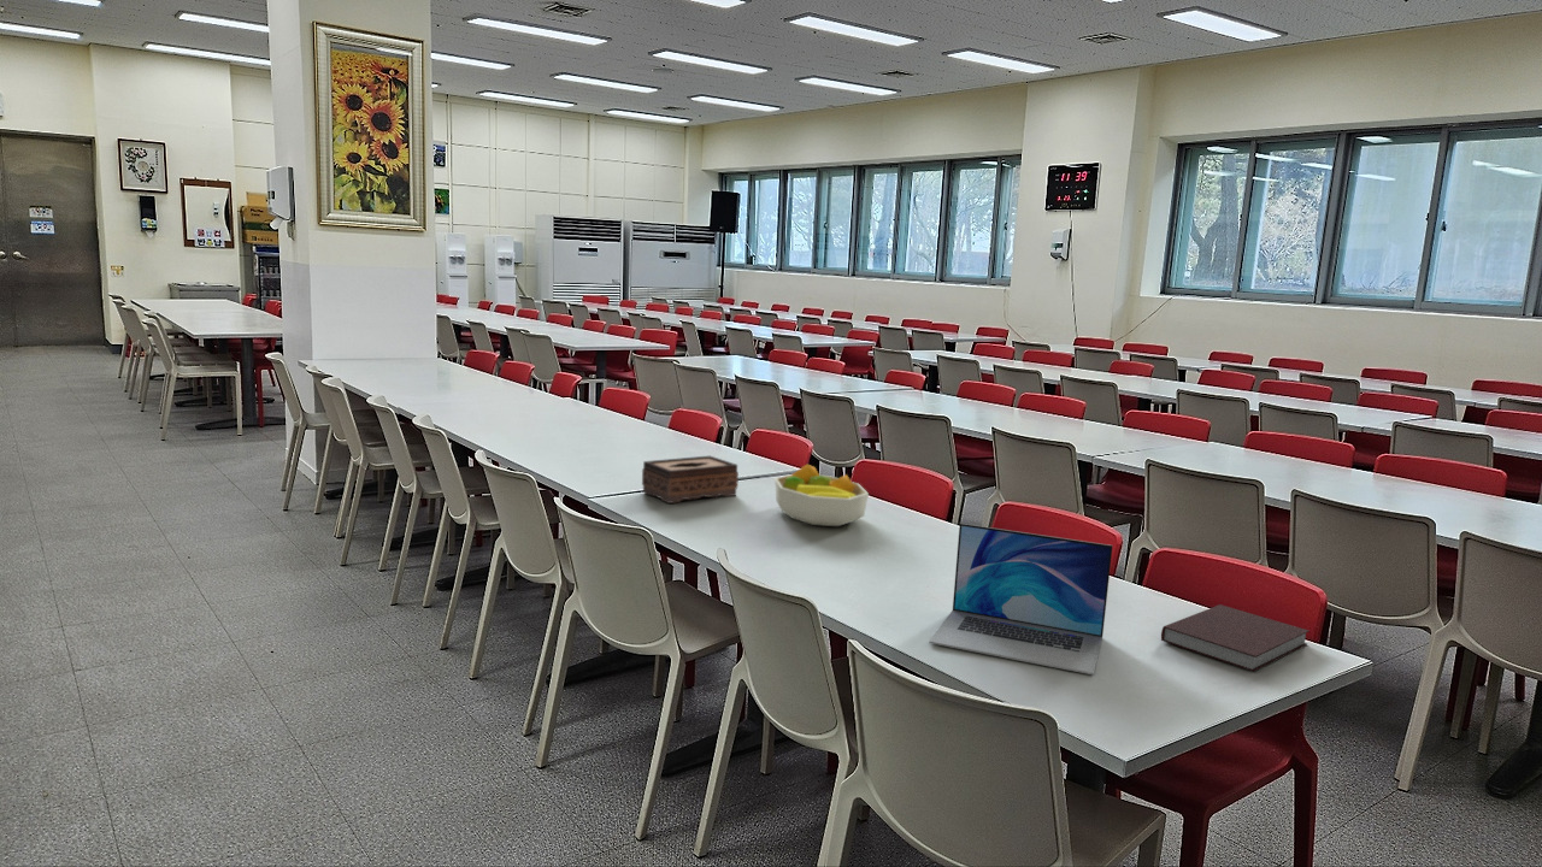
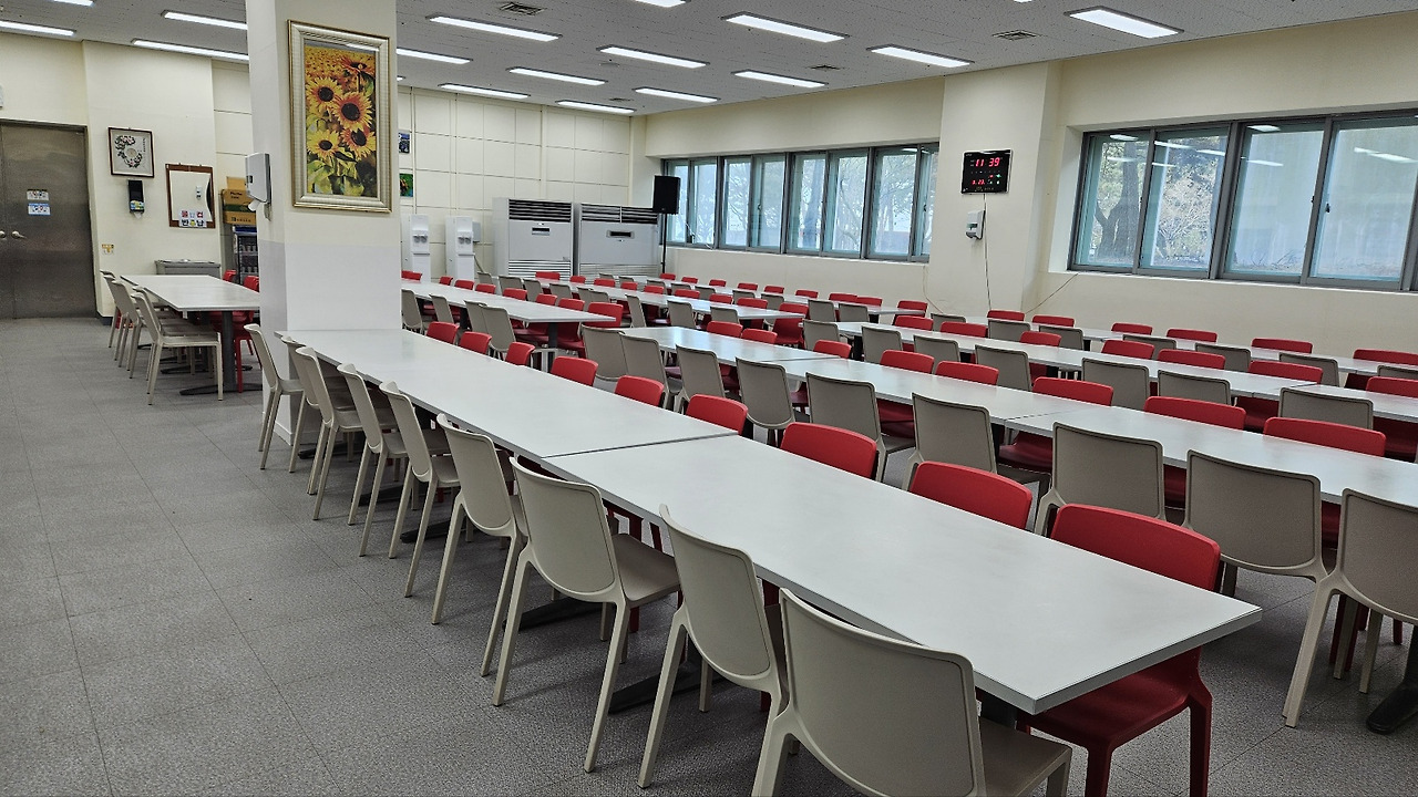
- fruit bowl (819, 494)
- tissue box (689, 478)
- notebook (1235, 635)
- laptop (1022, 594)
